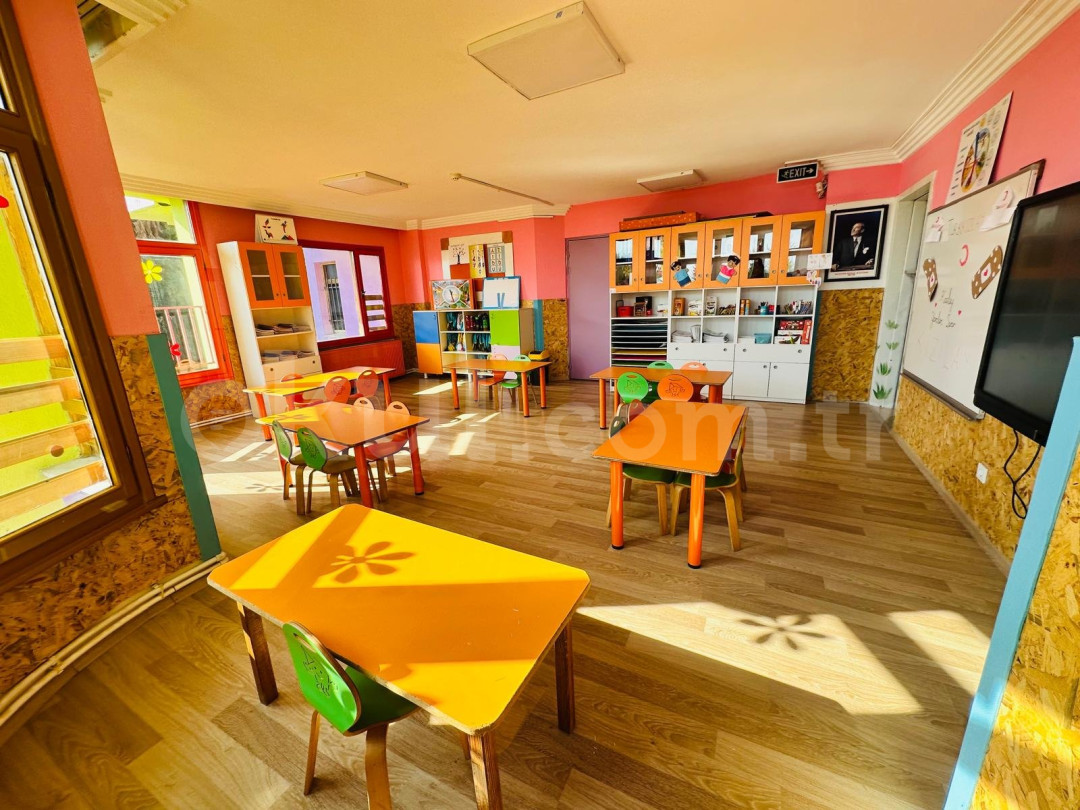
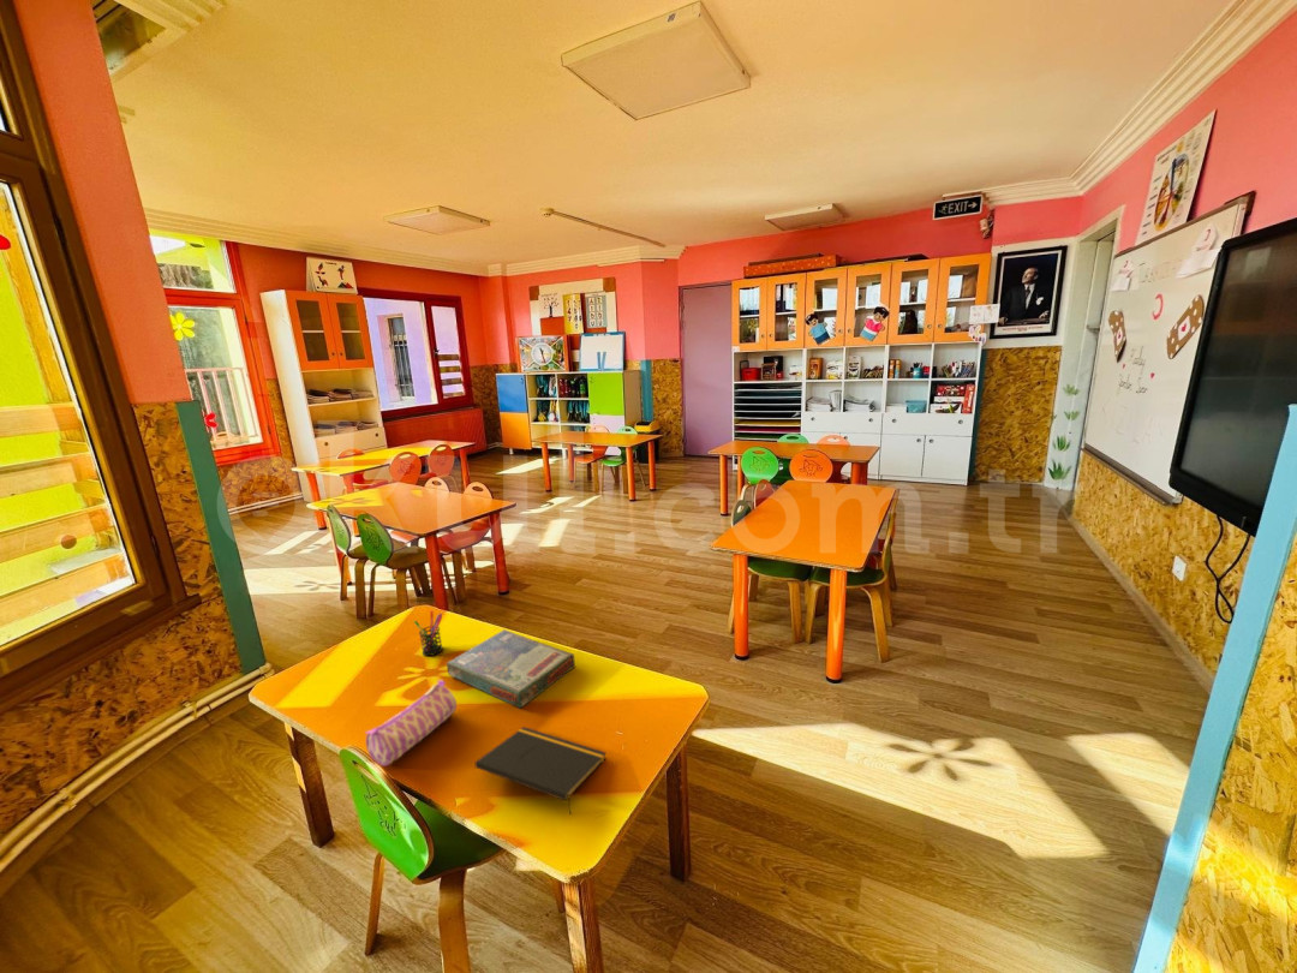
+ pencil case (413, 721)
+ notepad (542, 759)
+ pen holder (426, 632)
+ board game (510, 664)
